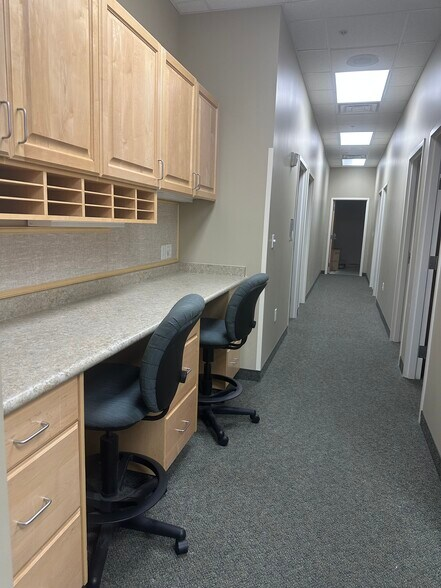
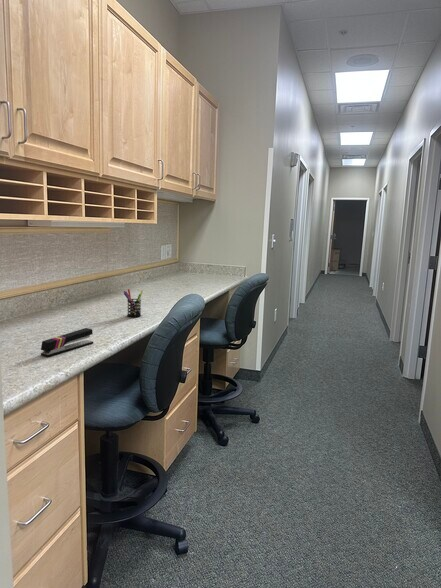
+ stapler (68, 341)
+ pen holder (134, 302)
